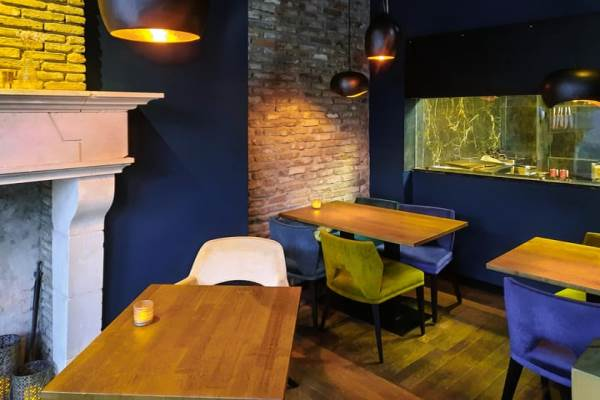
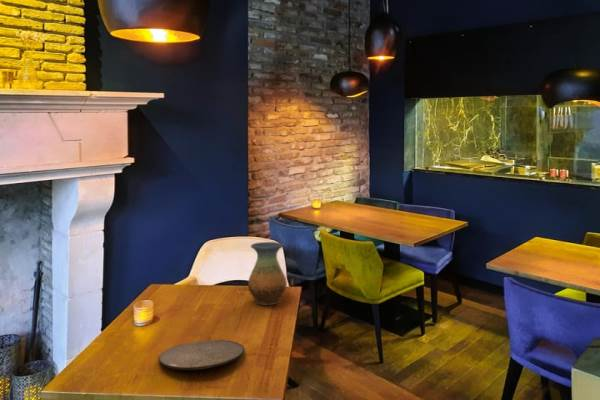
+ plate (202, 353)
+ vase (267, 273)
